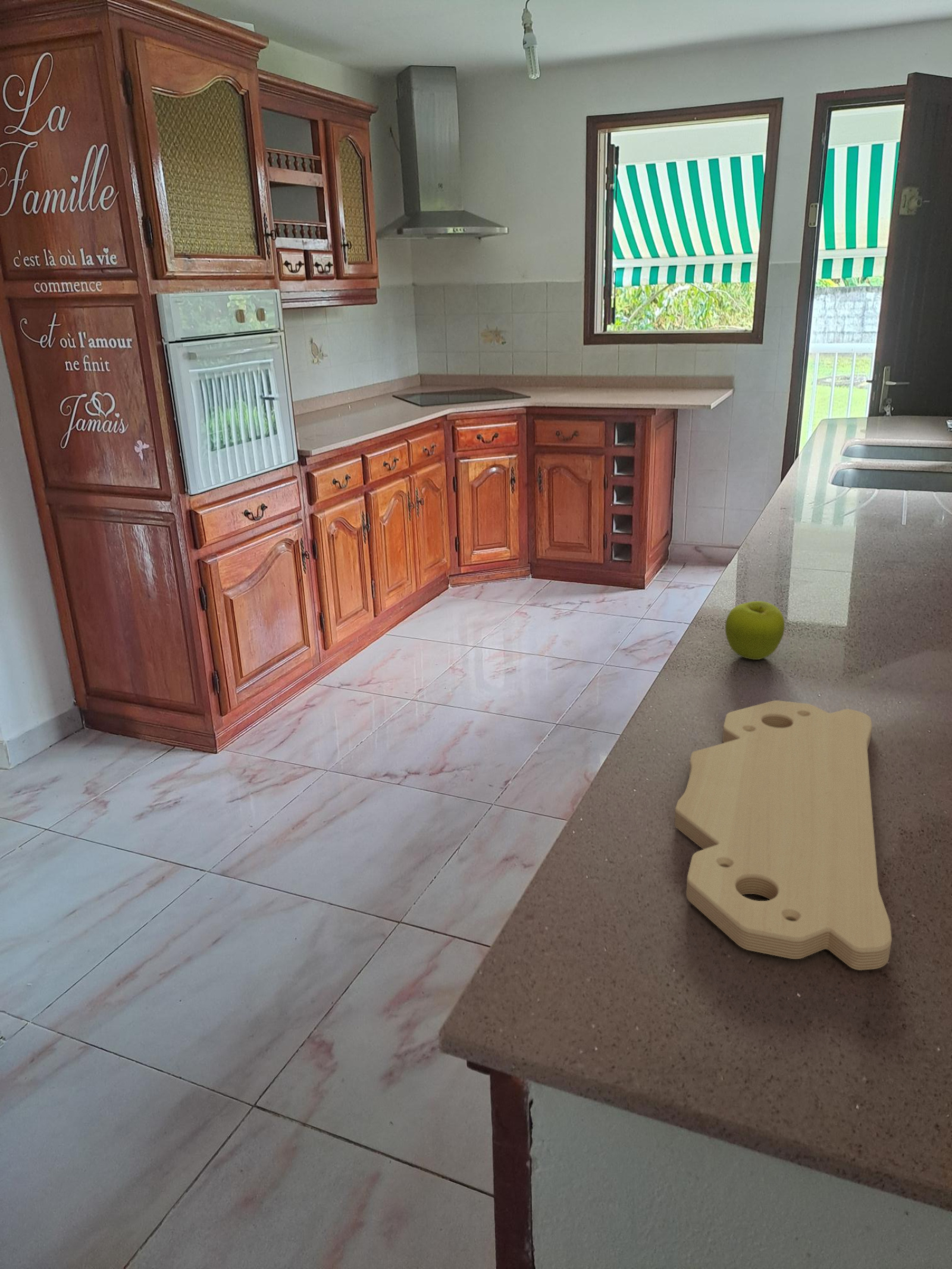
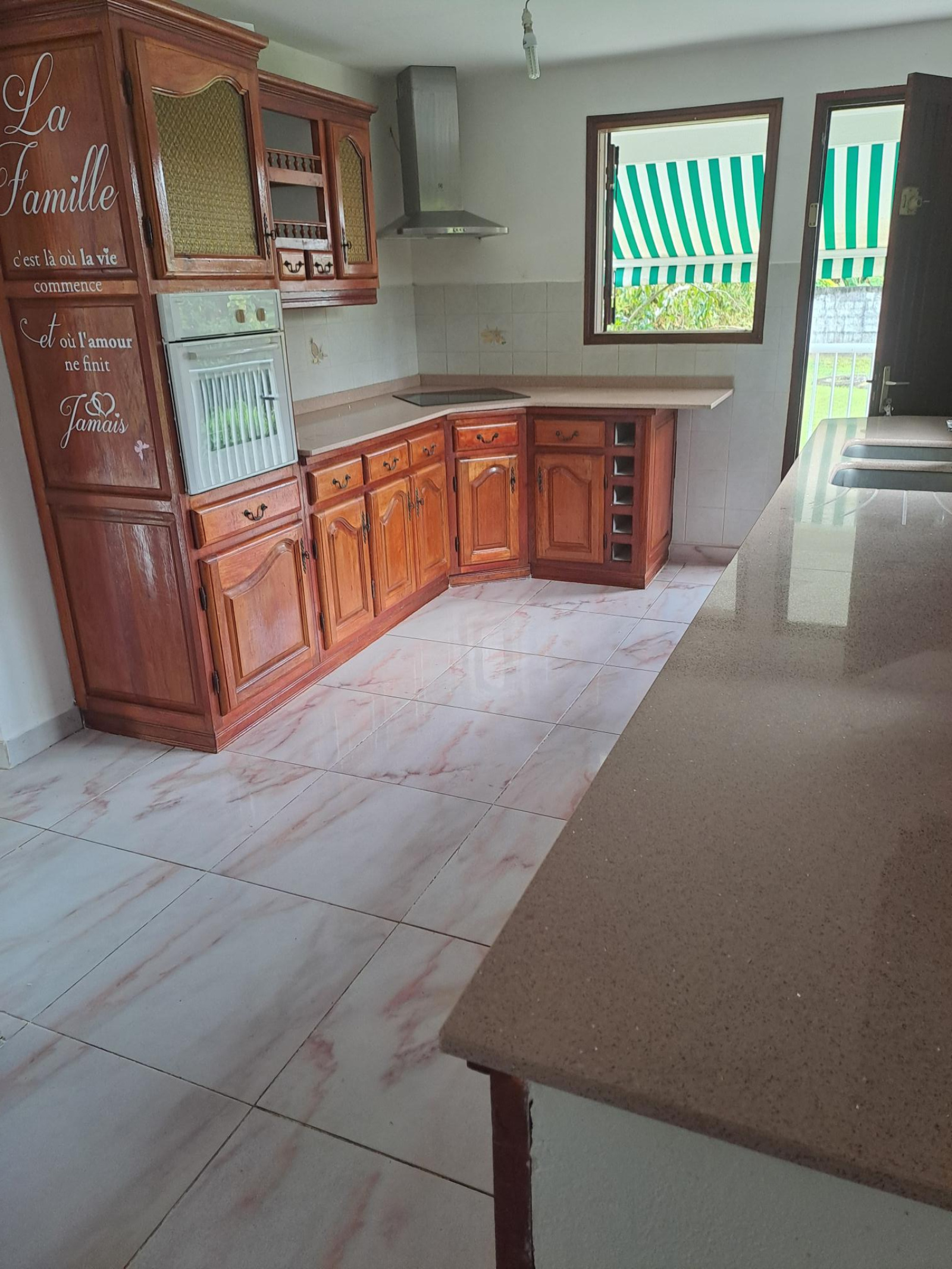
- cutting board (777, 800)
- fruit (754, 630)
